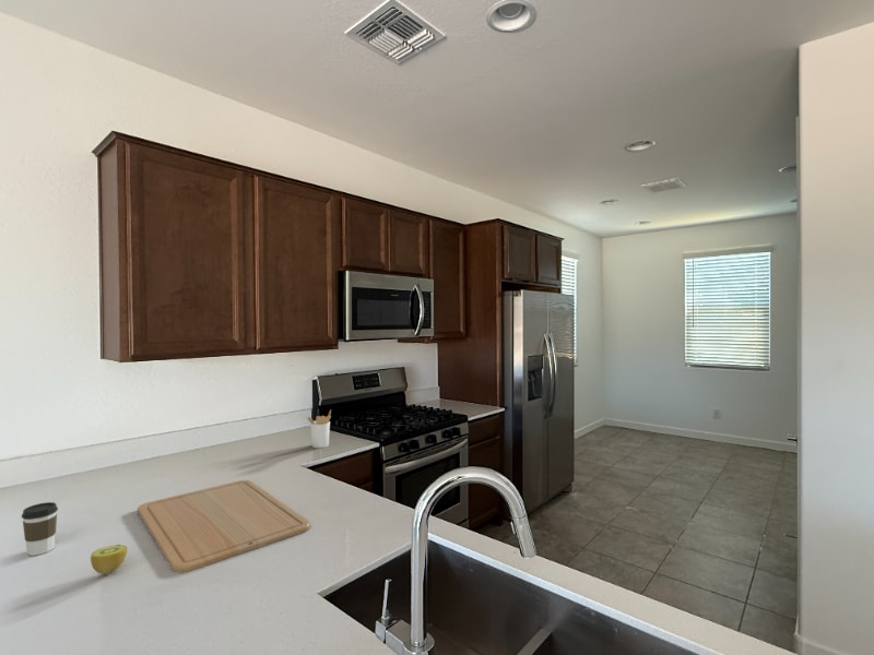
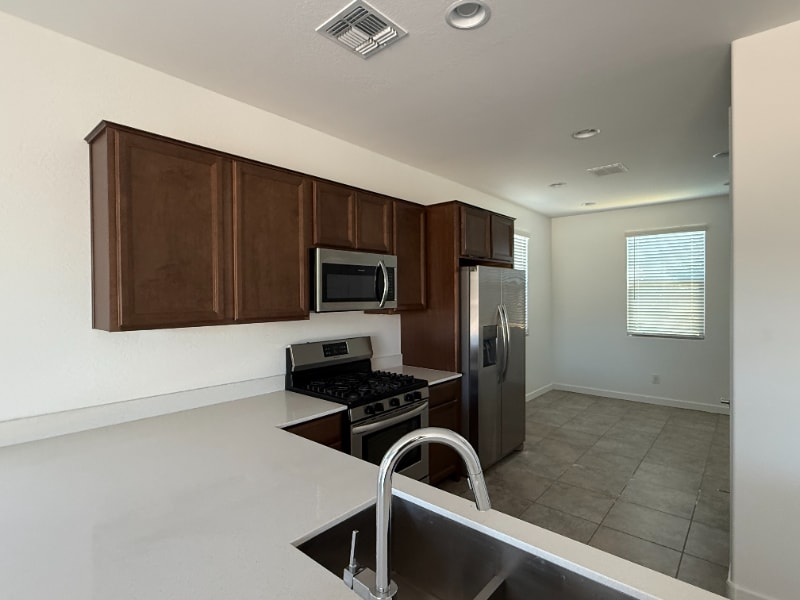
- utensil holder (321, 429)
- chopping board (220, 515)
- fruit (109, 560)
- coffee cup (40, 528)
